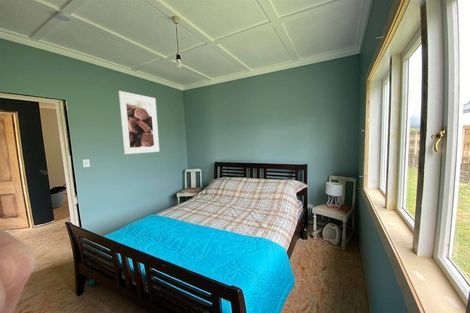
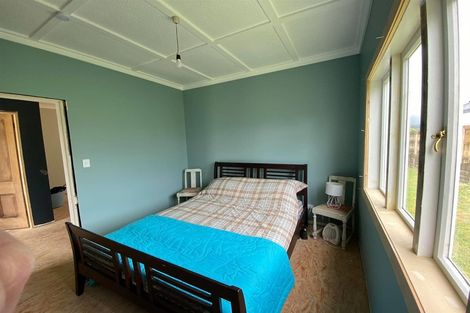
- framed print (140, 124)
